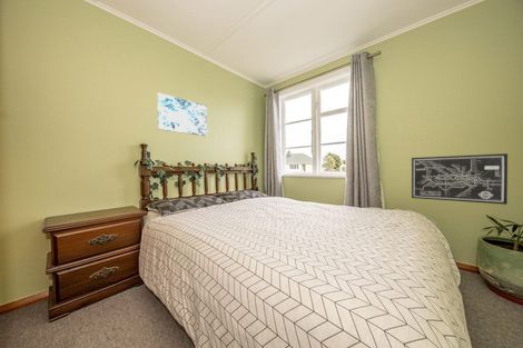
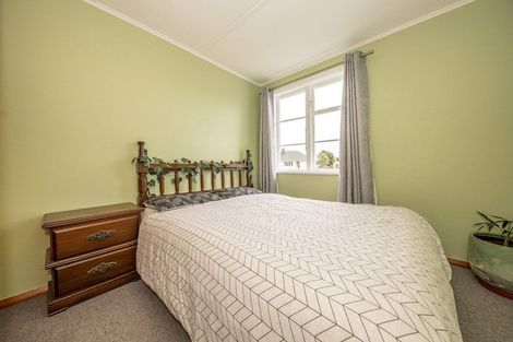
- wall art (453, 178)
- wall art (184, 116)
